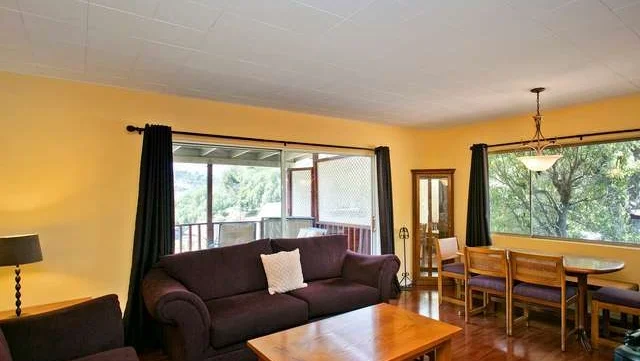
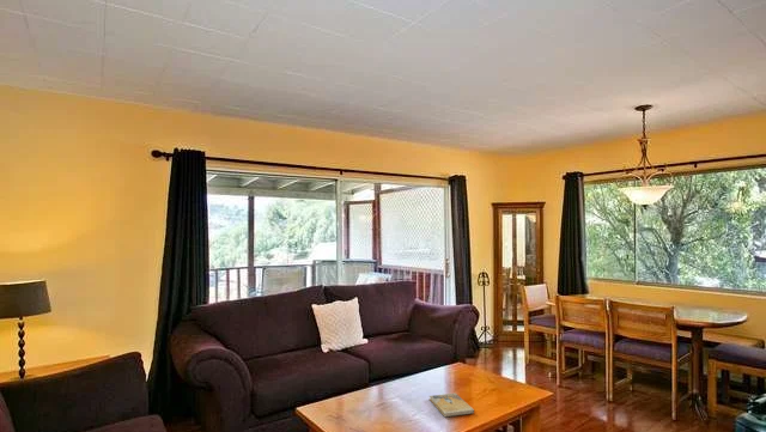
+ book (450, 403)
